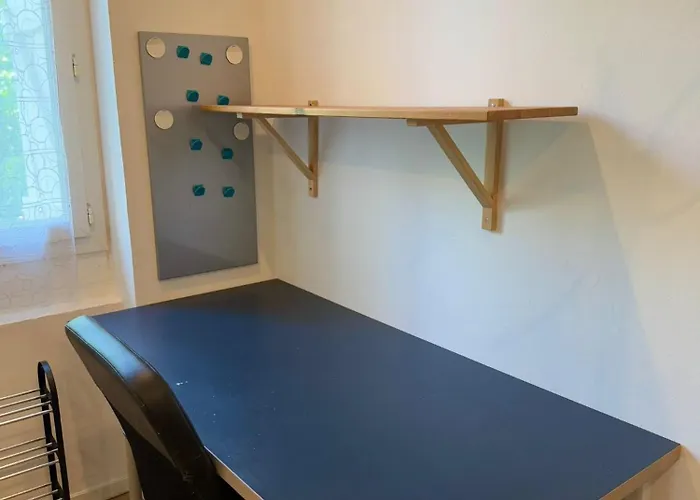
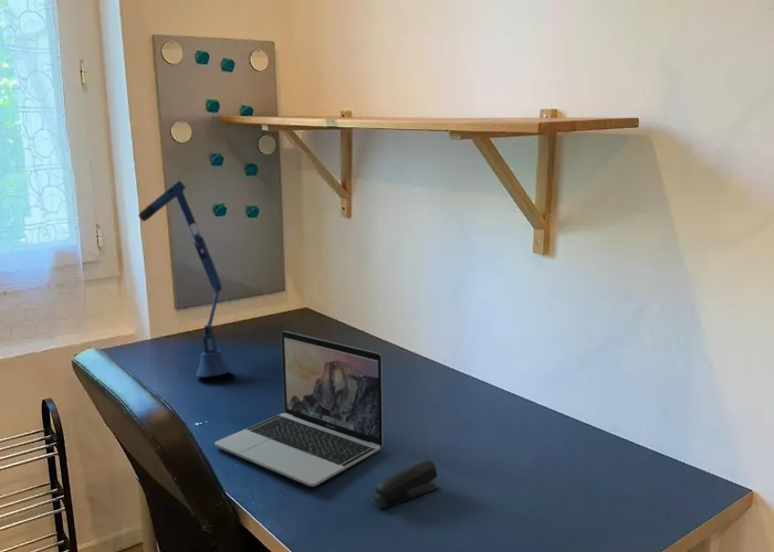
+ stapler (406, 481)
+ desk lamp (205, 269)
+ laptop (295, 401)
